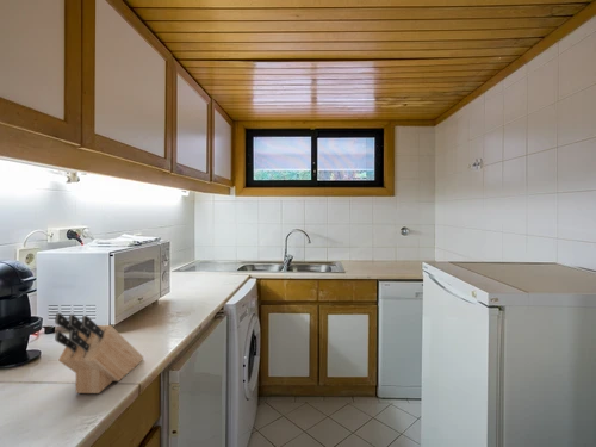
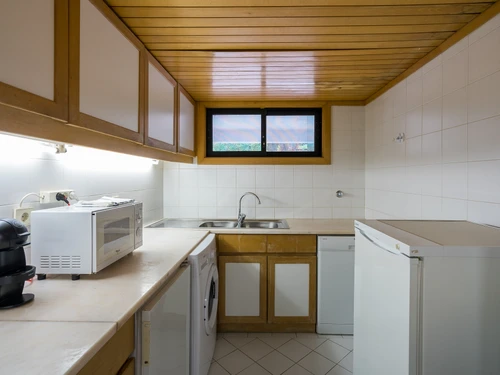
- knife block (101, 341)
